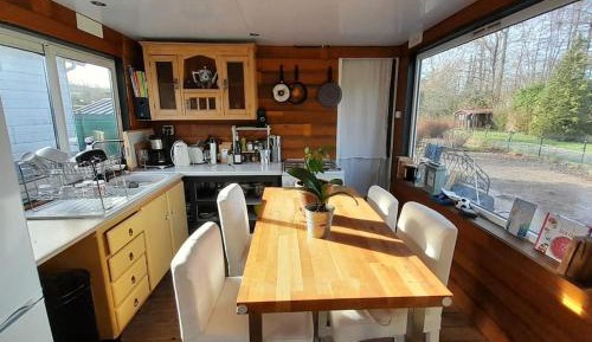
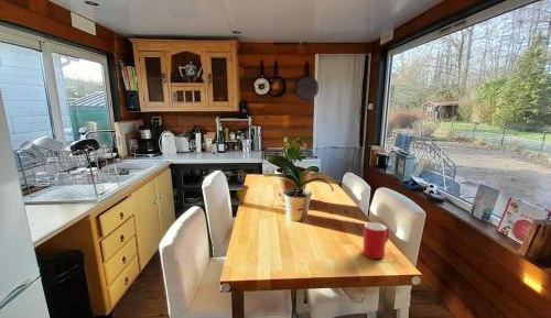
+ cup (378, 239)
